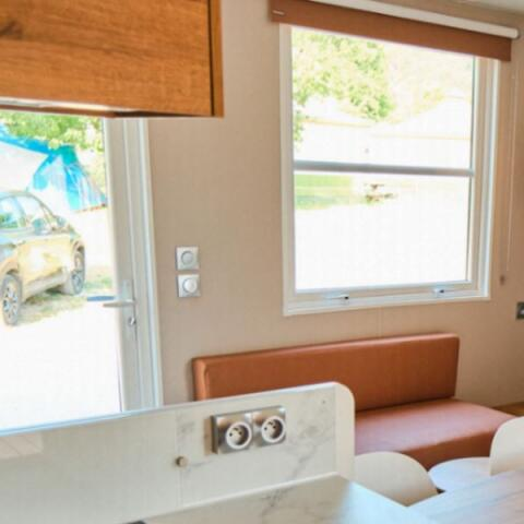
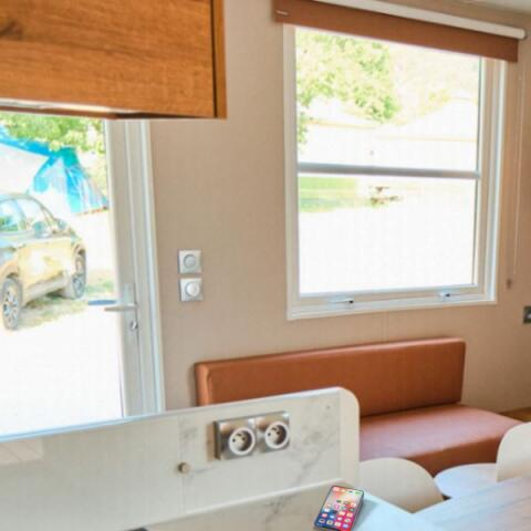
+ smartphone (340, 509)
